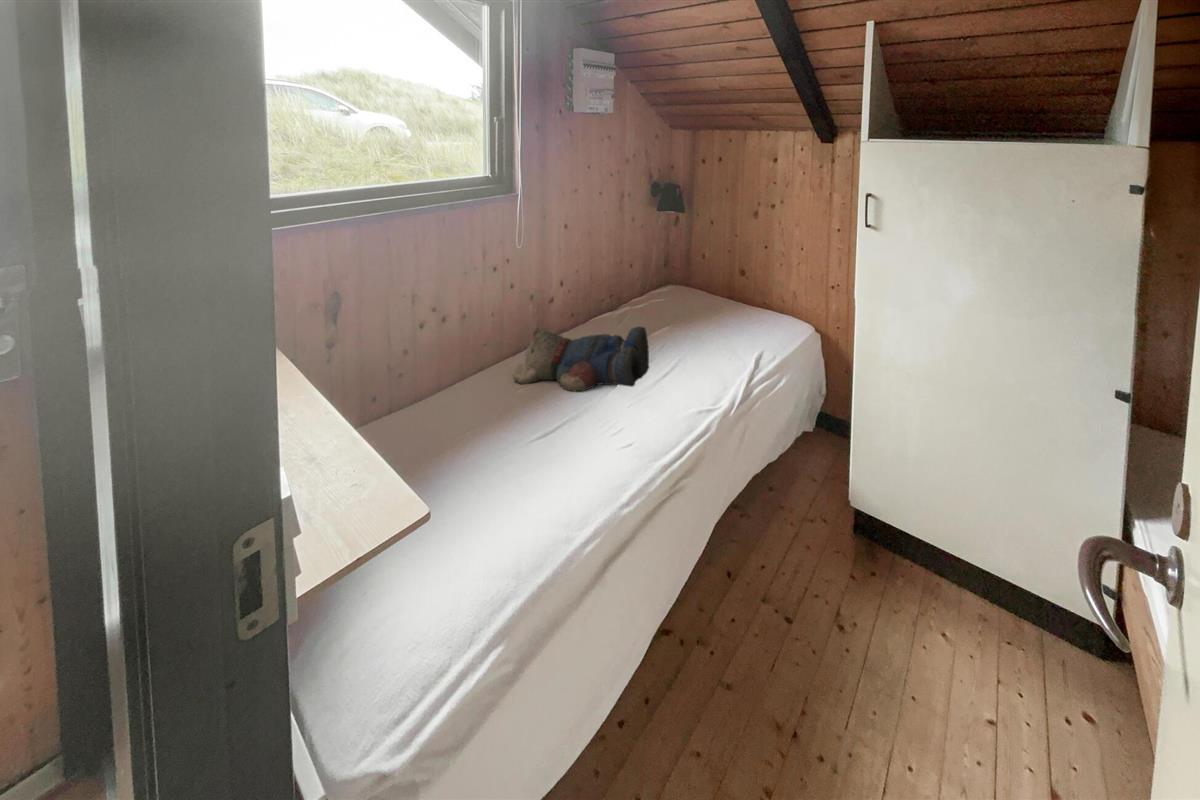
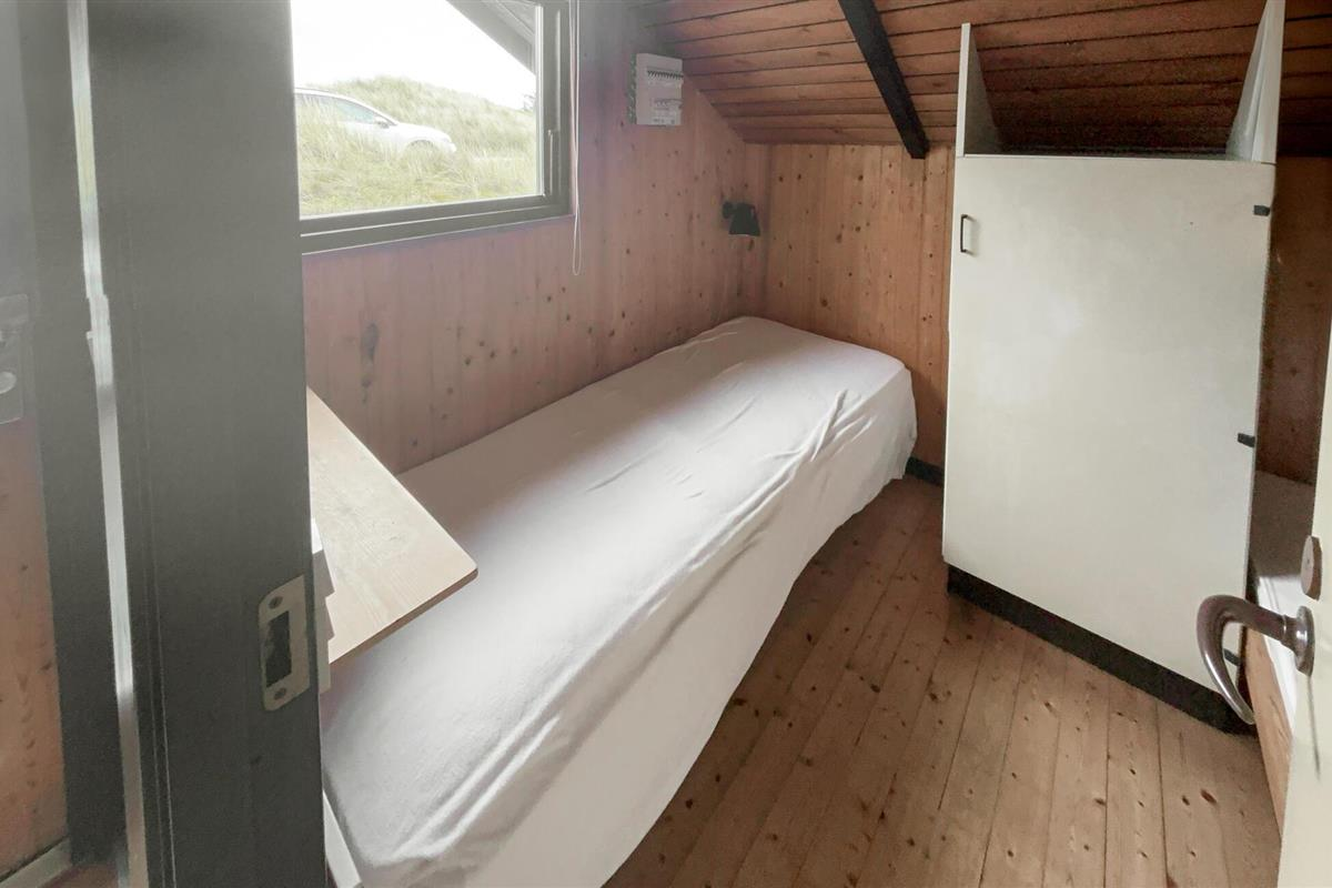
- teddy bear (578, 356)
